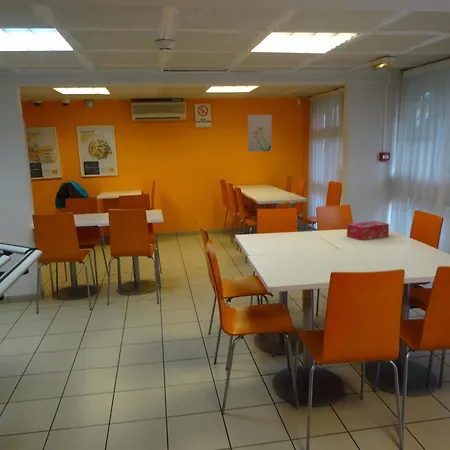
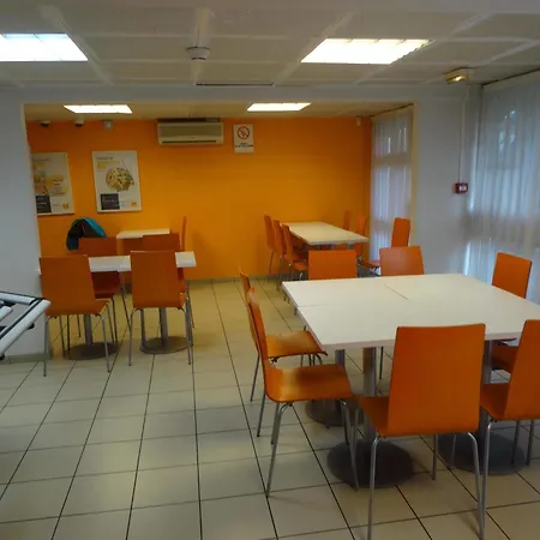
- wall art (259, 133)
- tissue box (367, 230)
